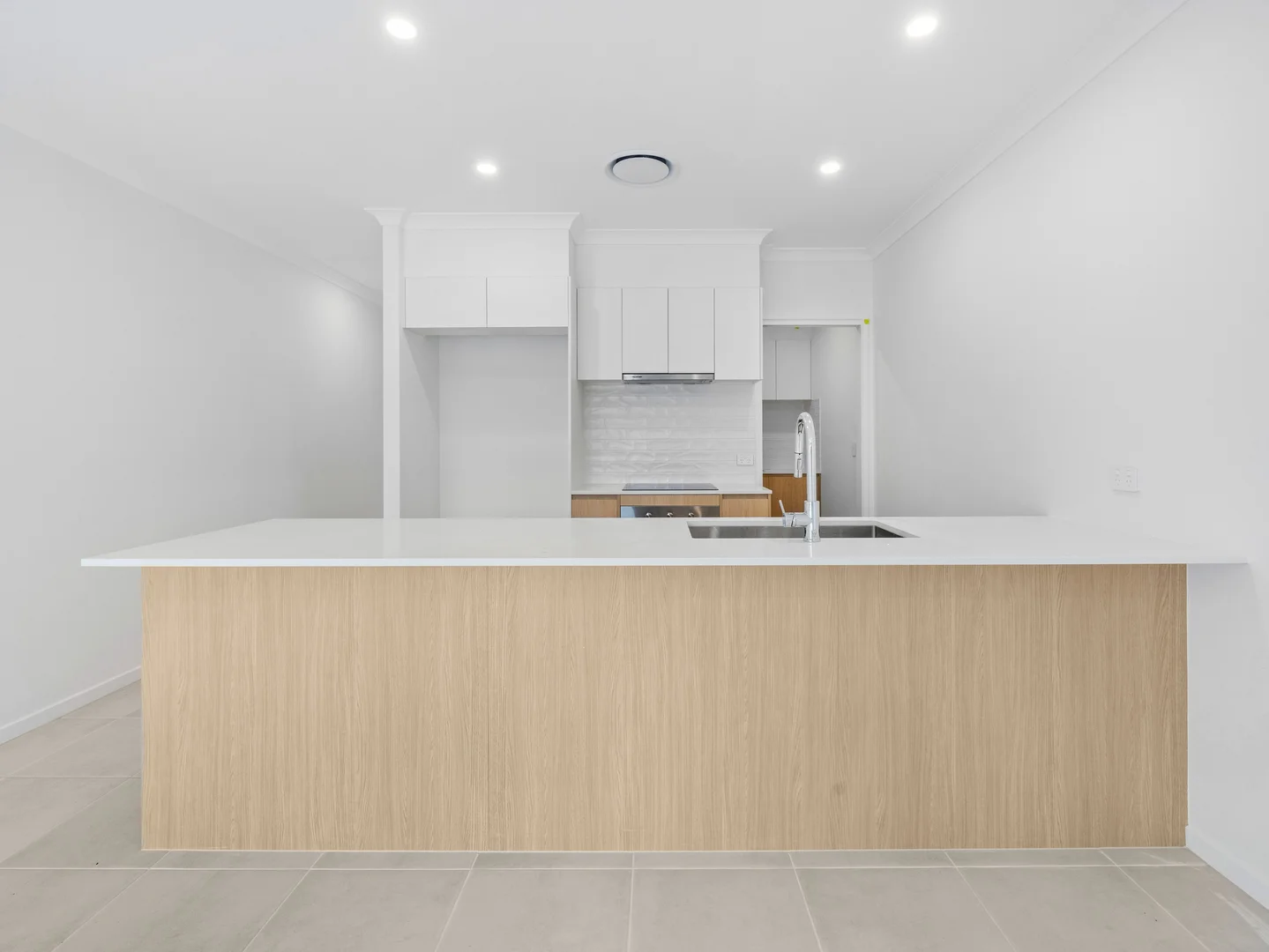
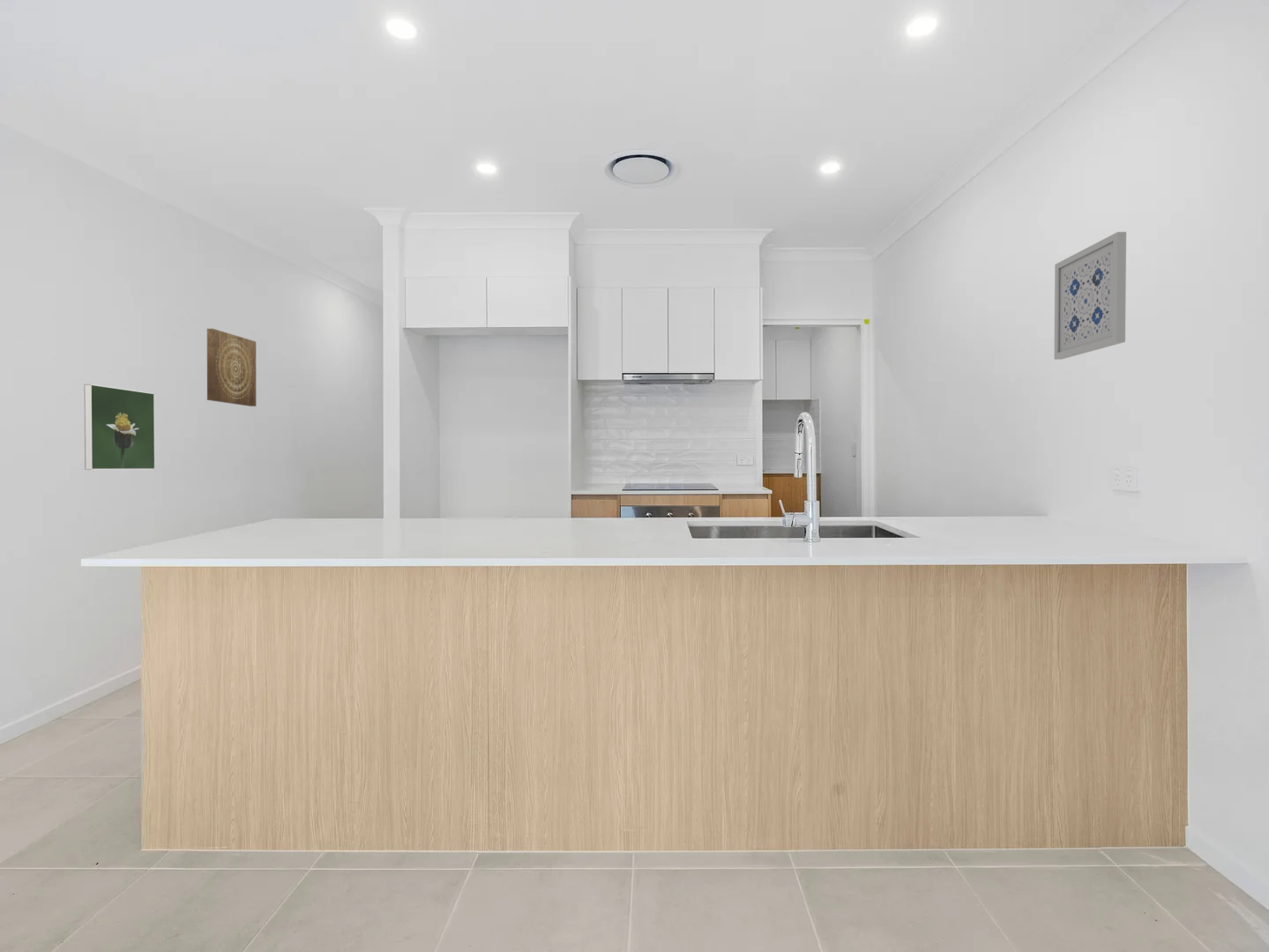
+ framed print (122, 429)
+ wall art (233, 369)
+ wall art (1087, 300)
